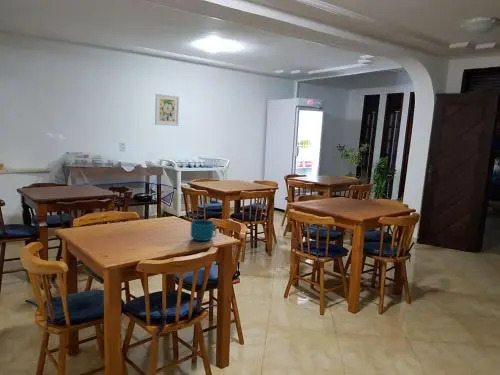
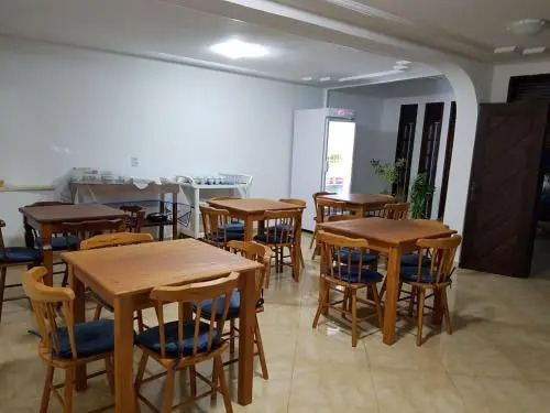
- cup (204, 231)
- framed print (167, 110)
